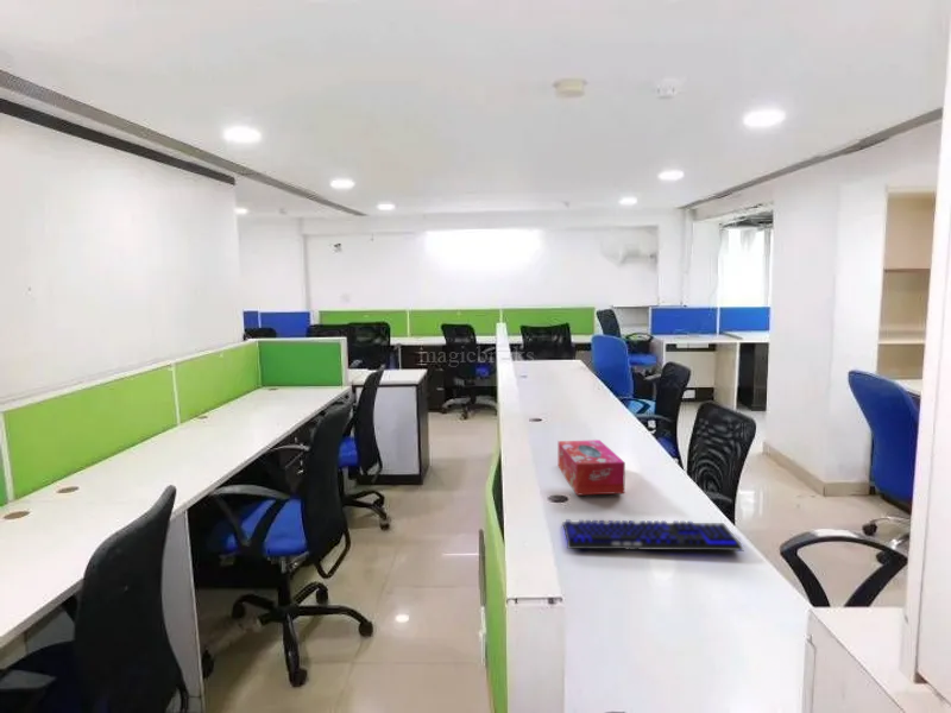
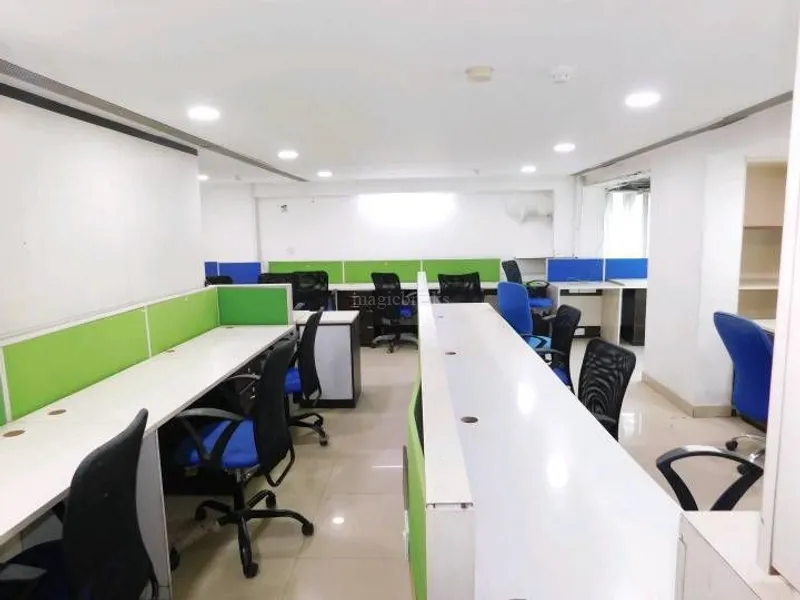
- tissue box (588, 465)
- keyboard (648, 535)
